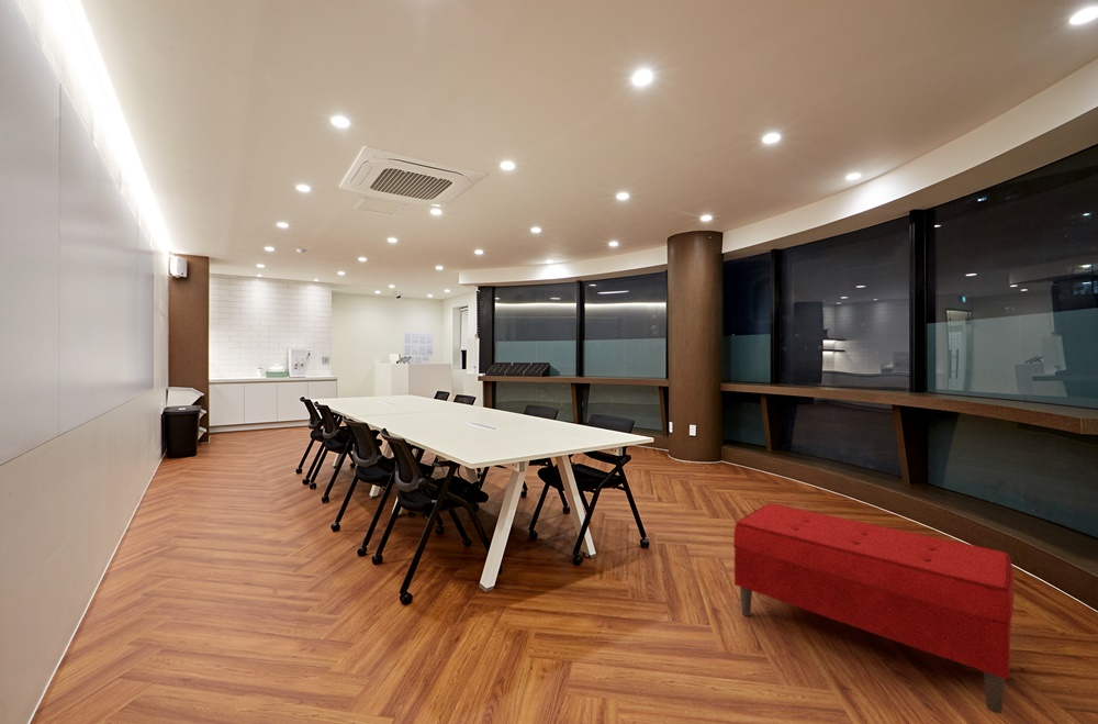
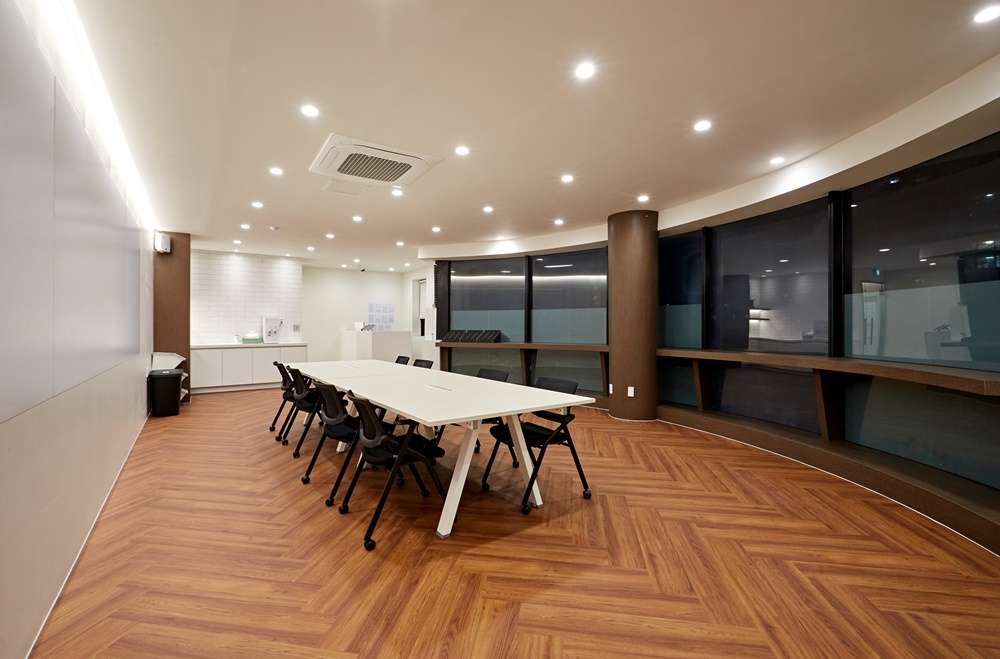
- bench (860, 586)
